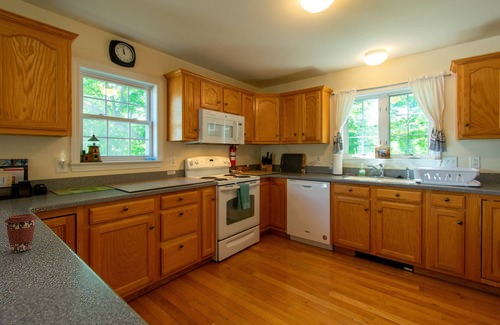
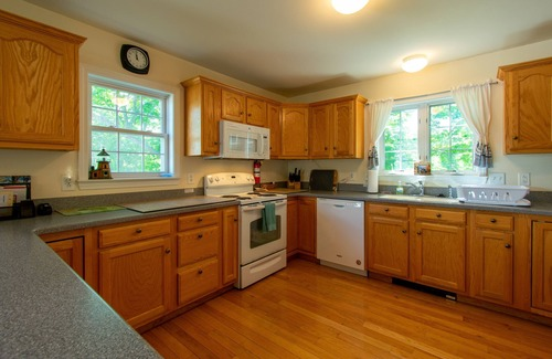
- coffee cup (21, 232)
